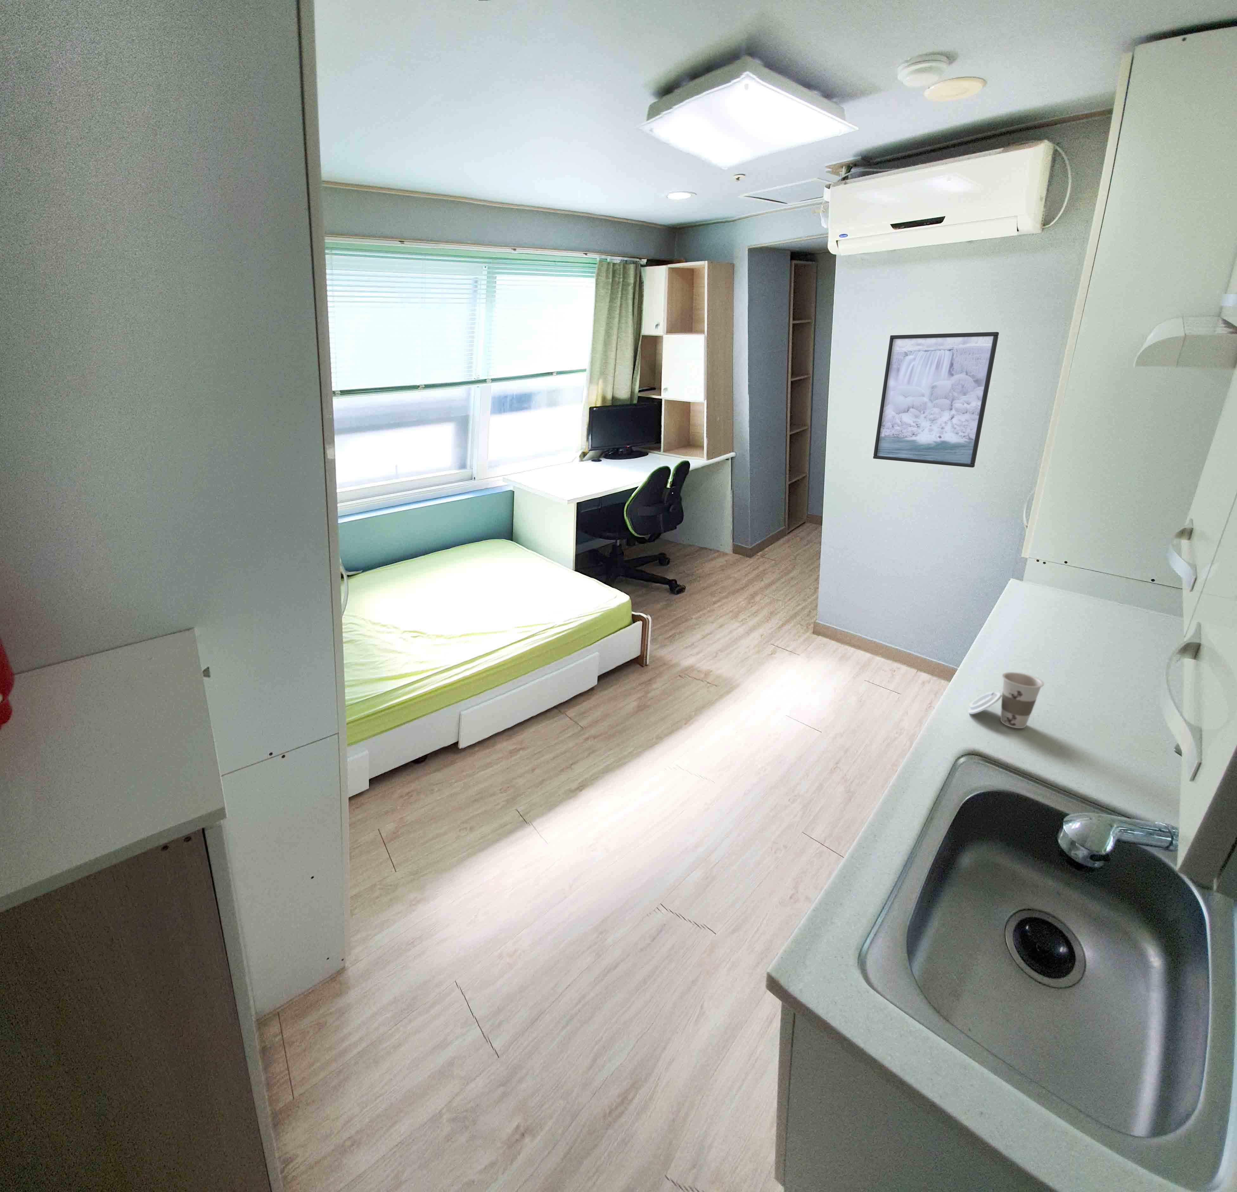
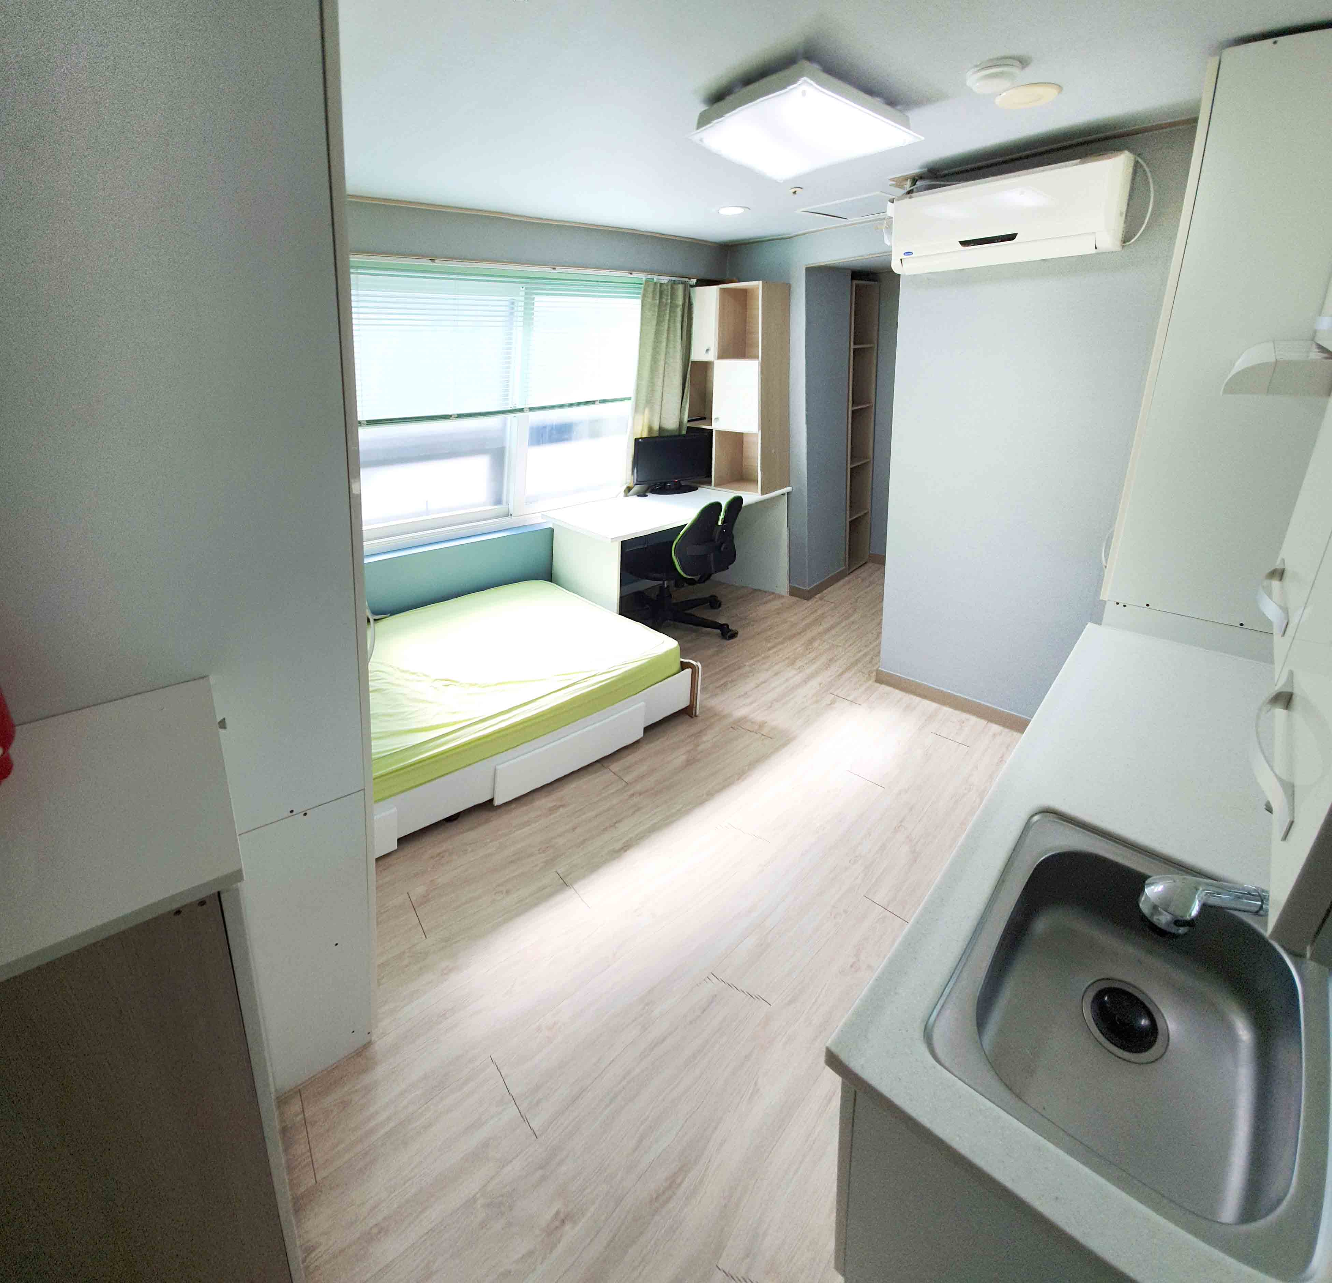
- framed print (931, 400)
- cup (1004, 698)
